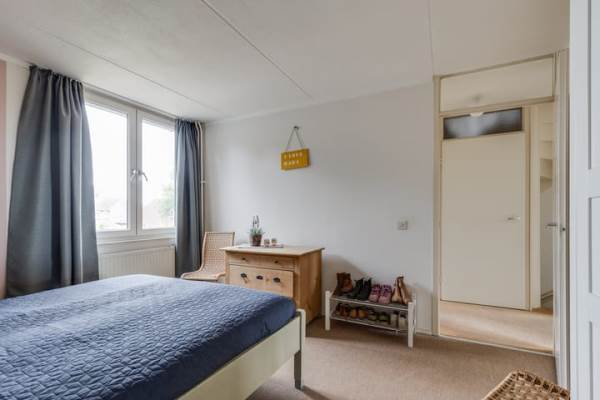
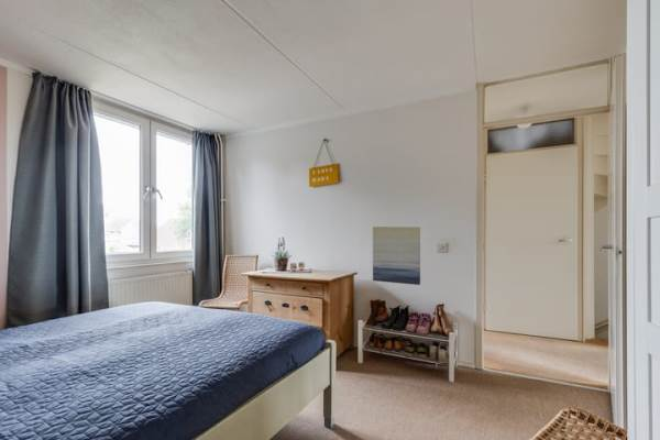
+ wall art (395, 254)
